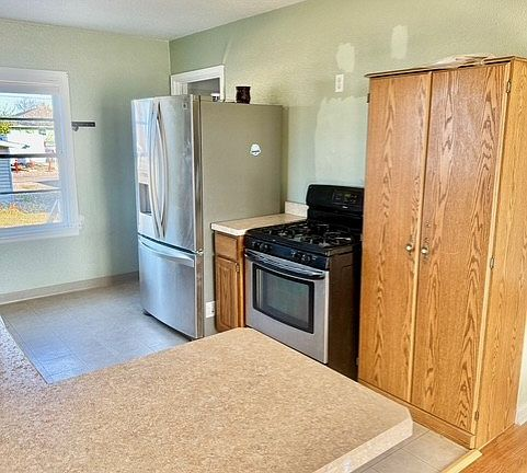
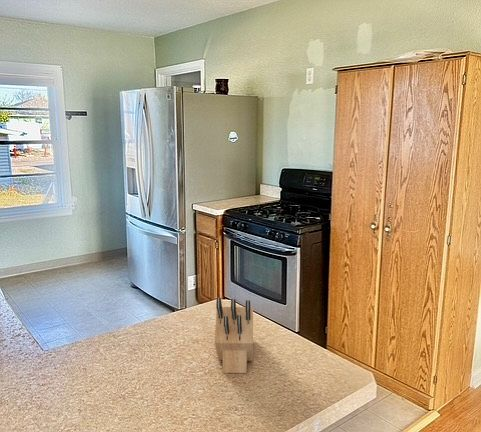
+ knife block (235, 322)
